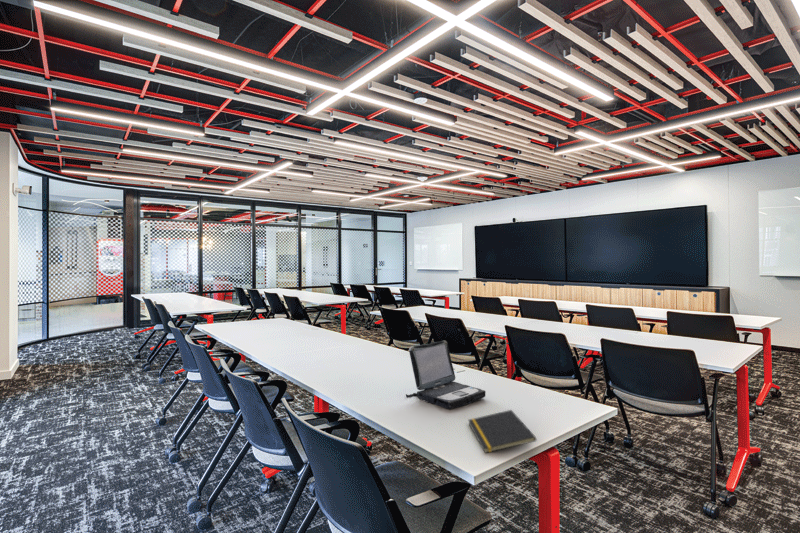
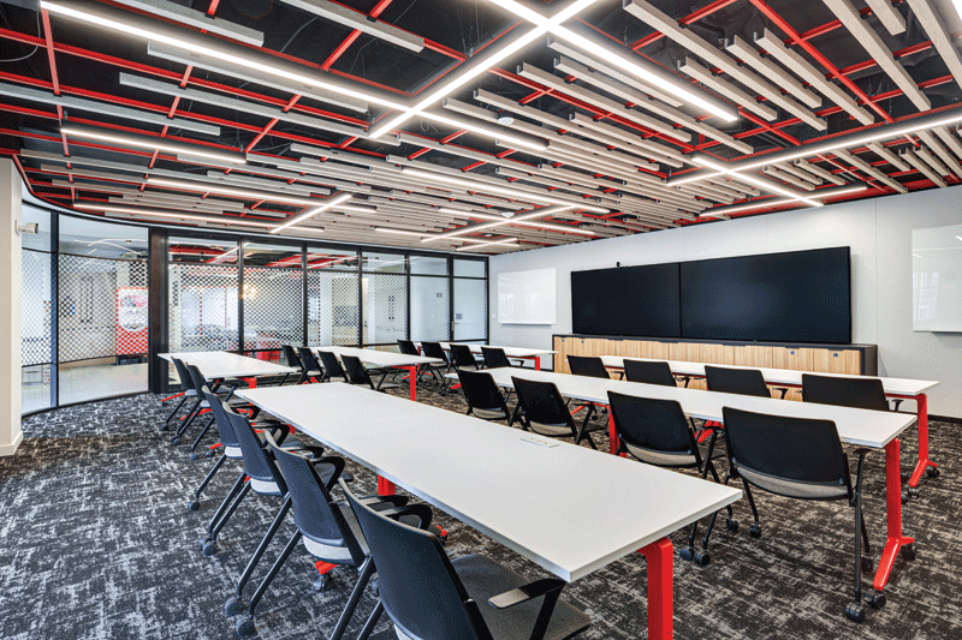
- laptop (445, 371)
- notepad (499, 429)
